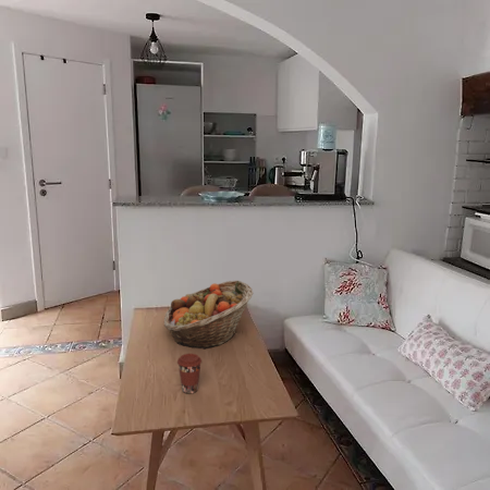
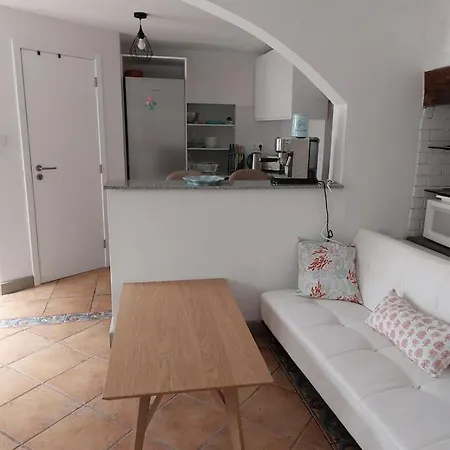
- fruit basket (208, 310)
- coffee cup (189, 373)
